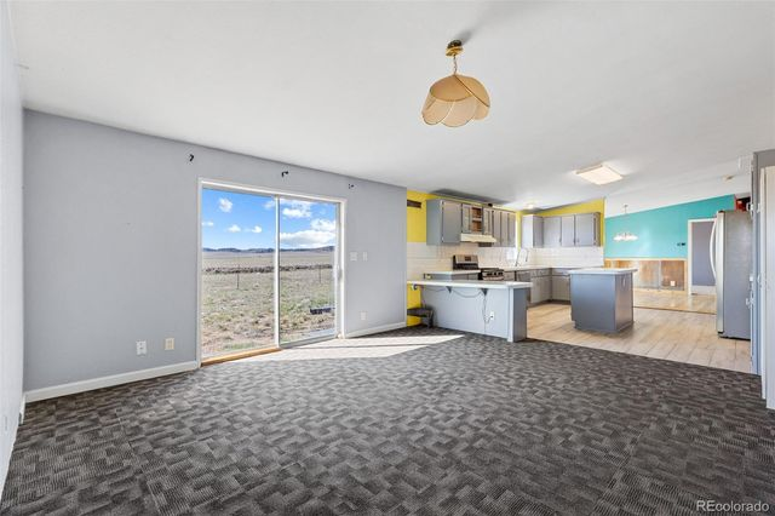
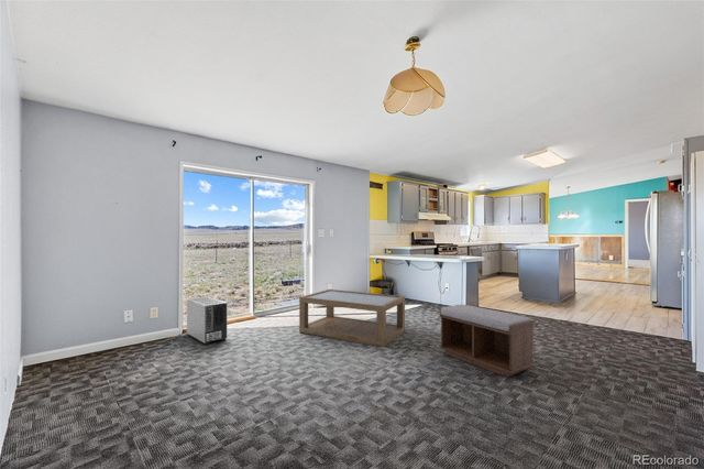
+ bench (483, 336)
+ air purifier (206, 318)
+ coffee table (352, 318)
